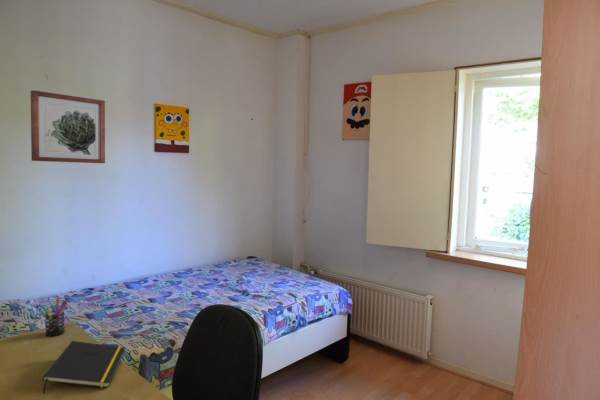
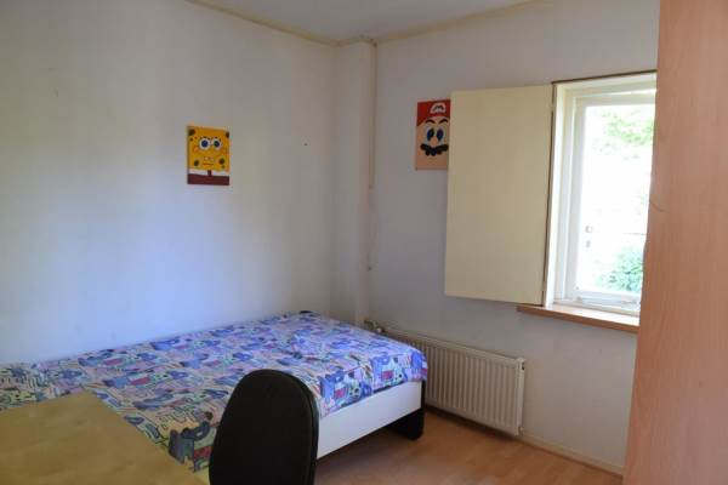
- notepad (88, 362)
- pen holder (53, 315)
- wall art (70, 129)
